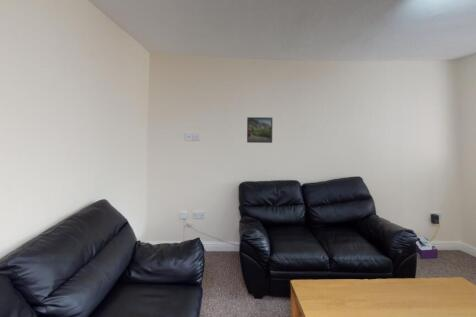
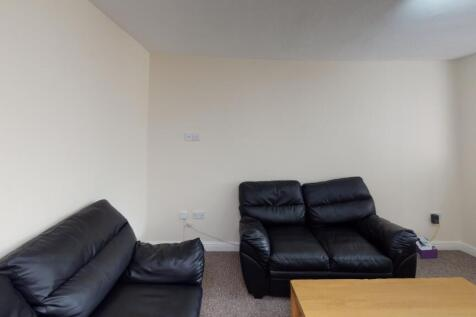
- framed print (259, 130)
